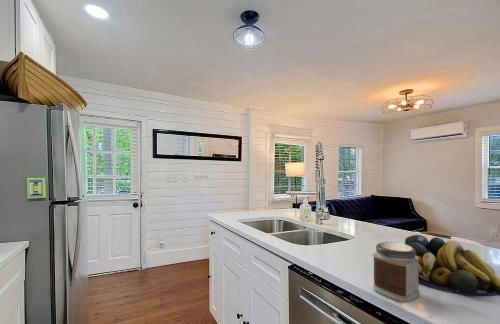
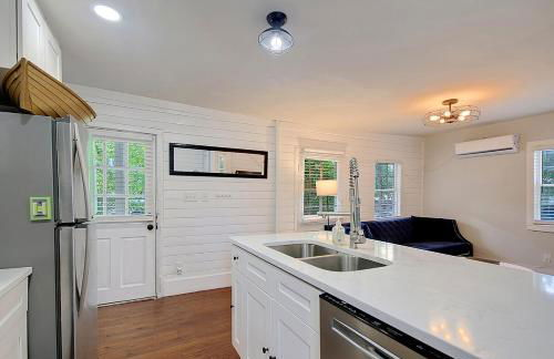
- fruit bowl (443, 257)
- jar (395, 269)
